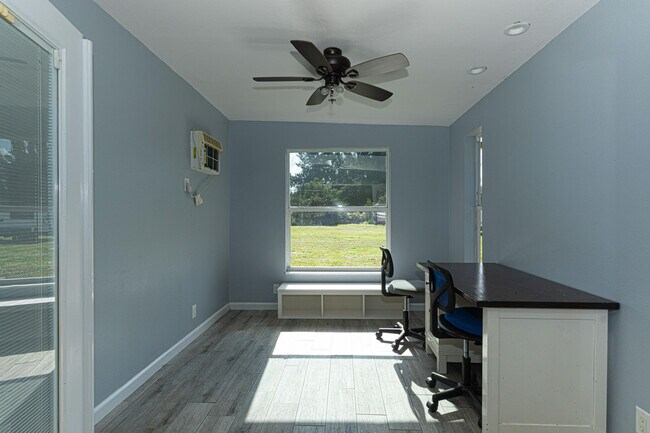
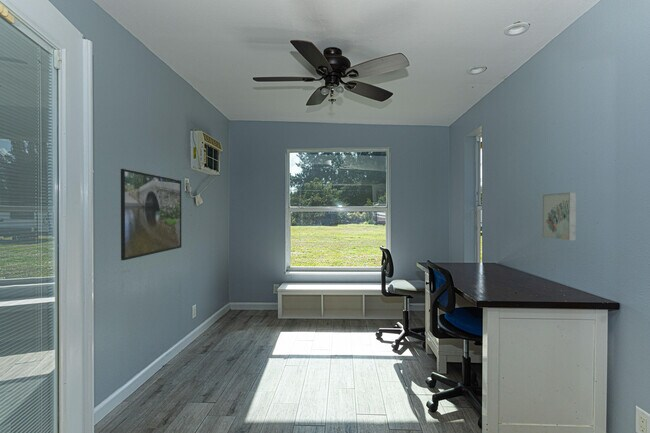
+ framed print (155, 214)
+ wall art (558, 216)
